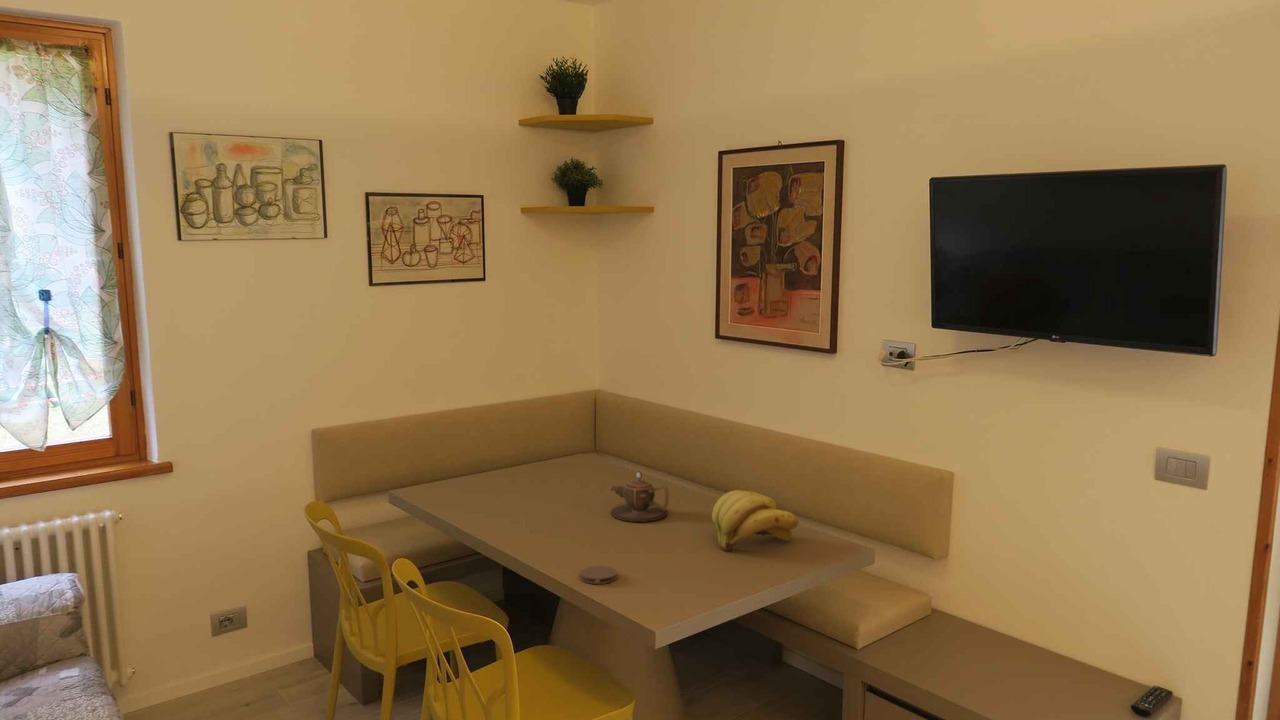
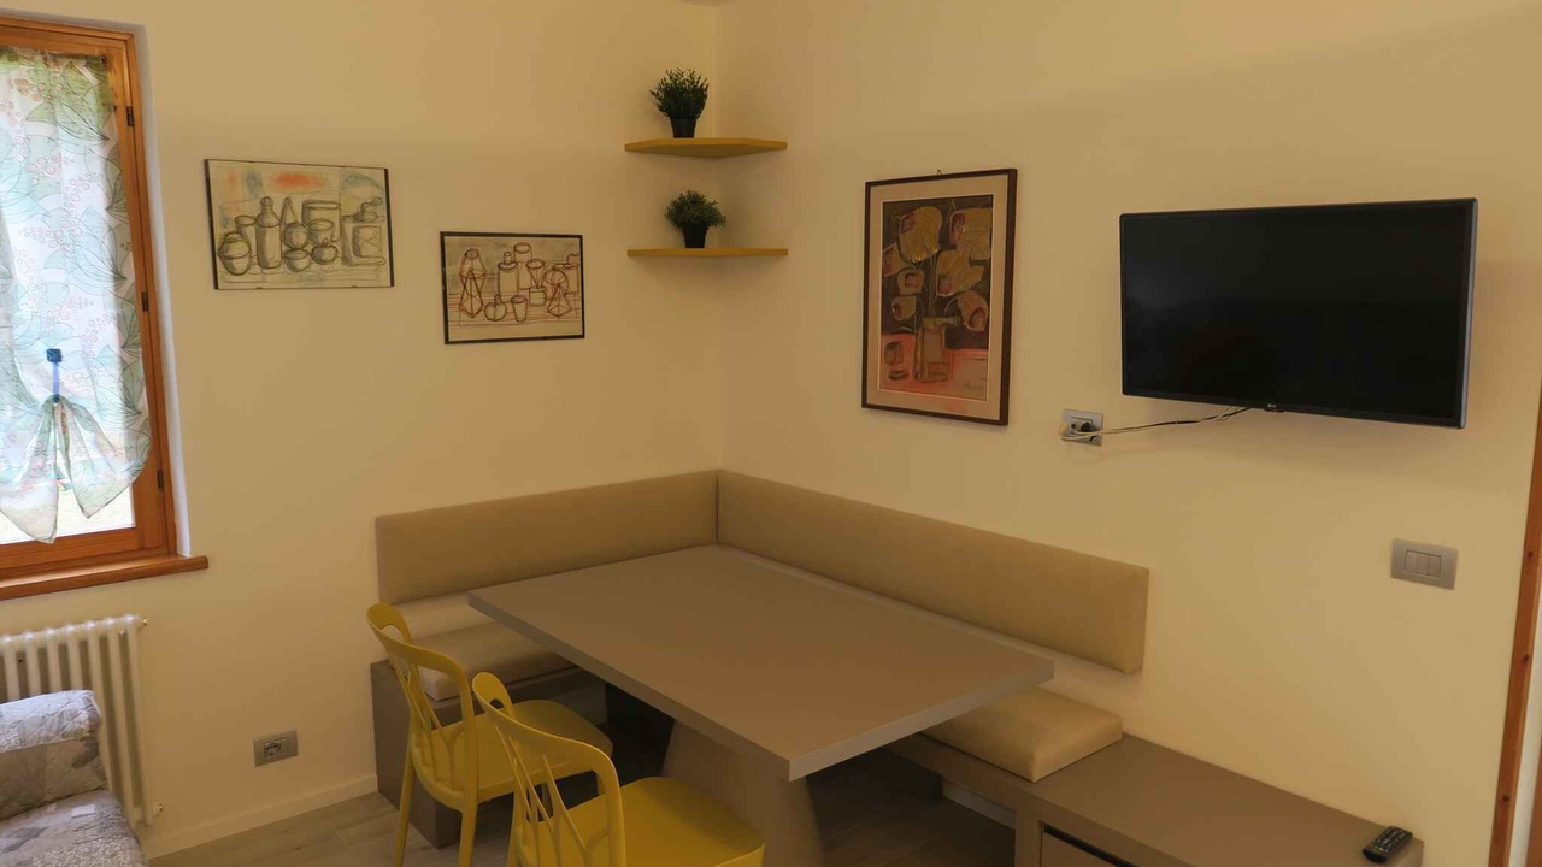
- banana bunch (755, 518)
- coaster (598, 574)
- teapot (639, 492)
